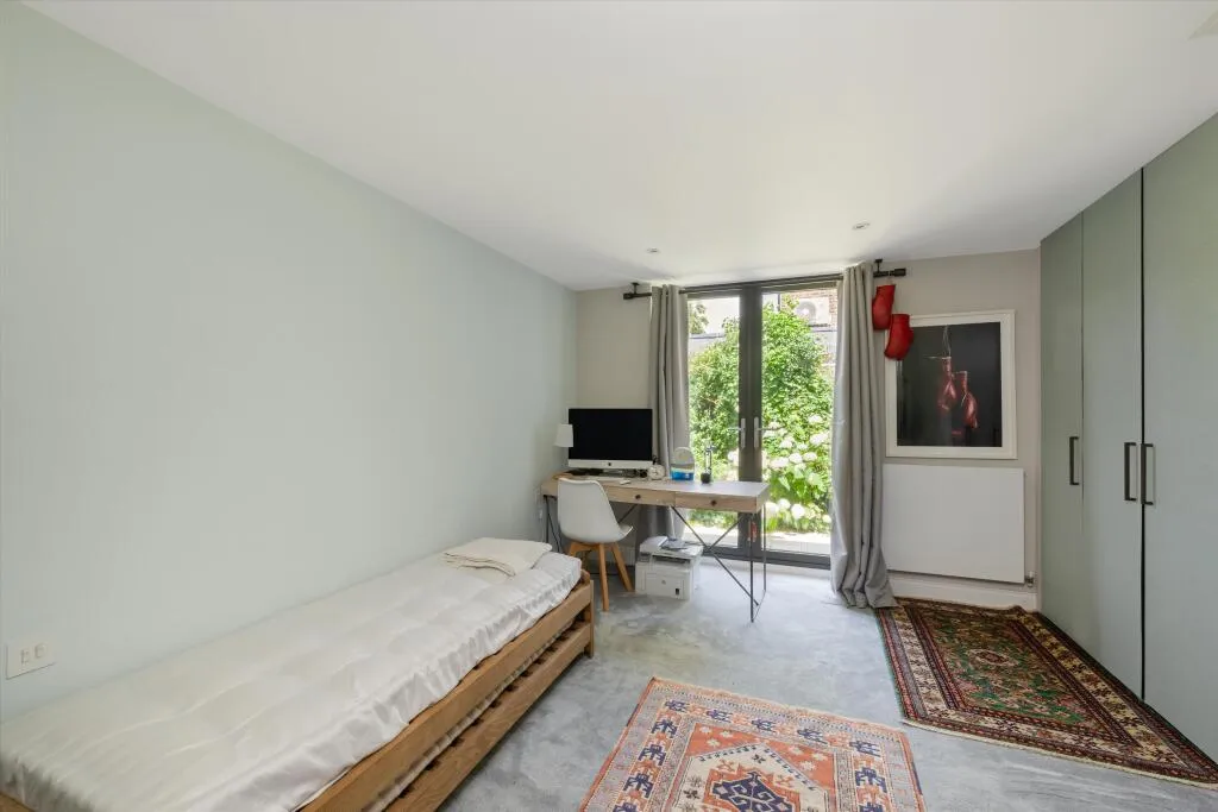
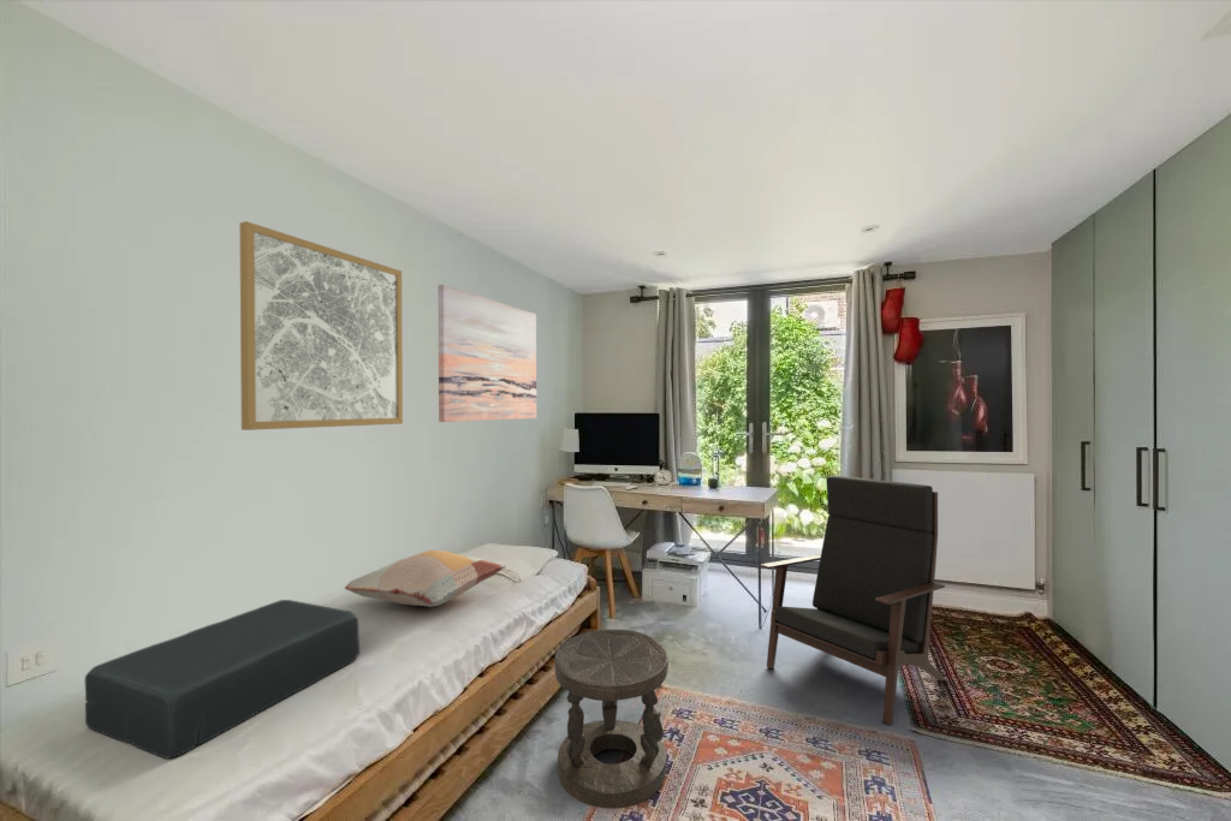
+ wall art (333, 338)
+ lounge chair (854, 579)
+ cushion (238, 662)
+ wall art (494, 361)
+ stool (611, 712)
+ decorative pillow (428, 576)
